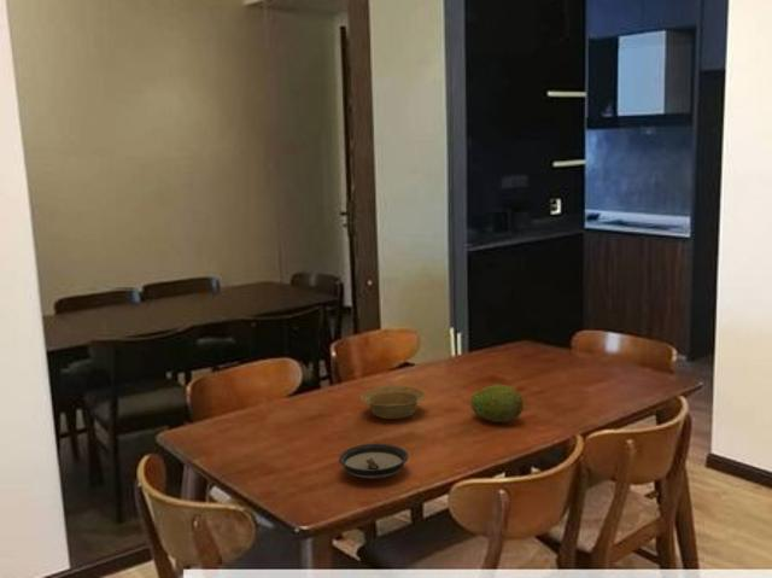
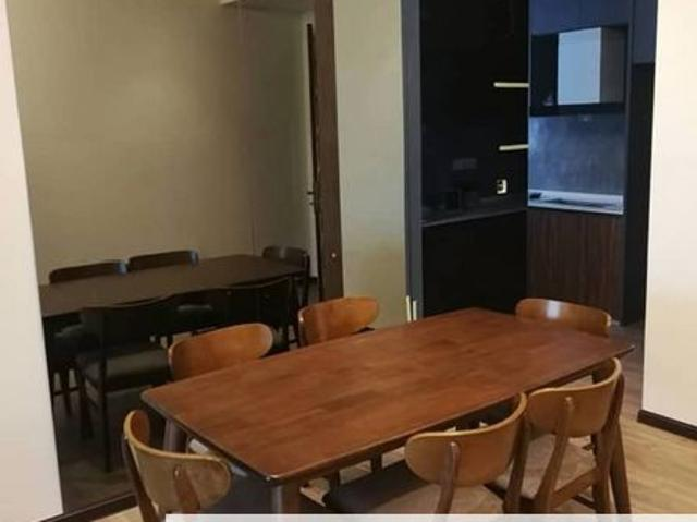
- saucer (374, 463)
- bowl (393, 404)
- fruit (495, 402)
